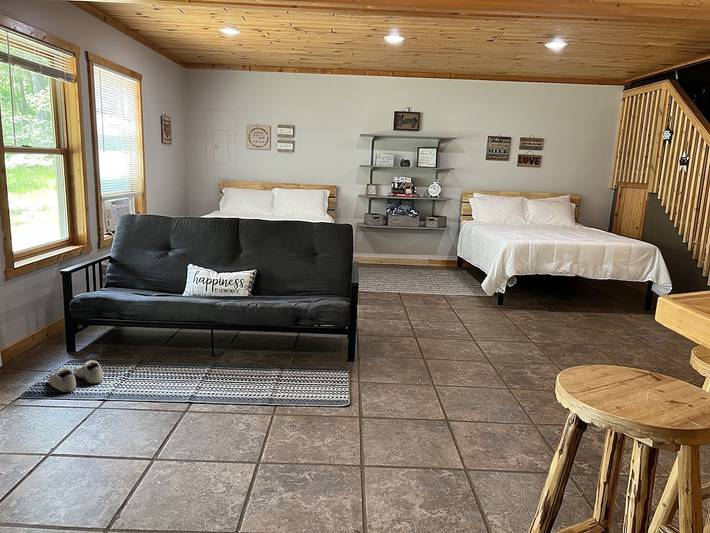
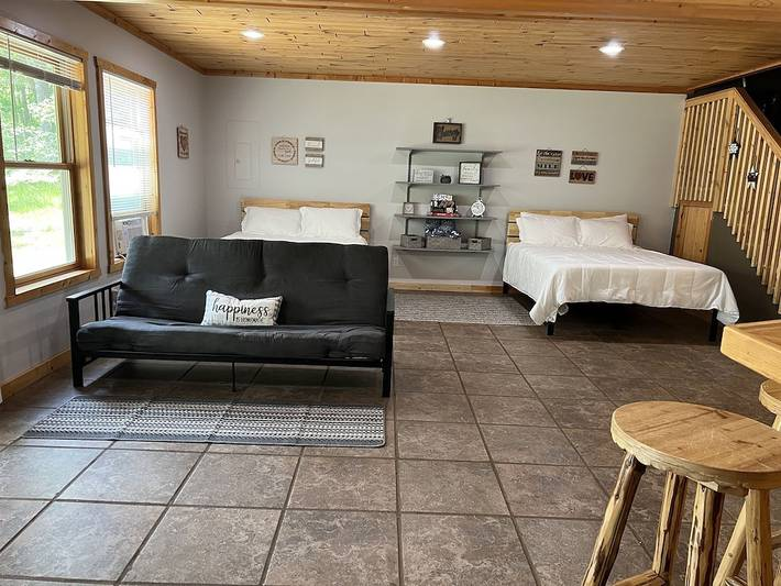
- shoe (75, 372)
